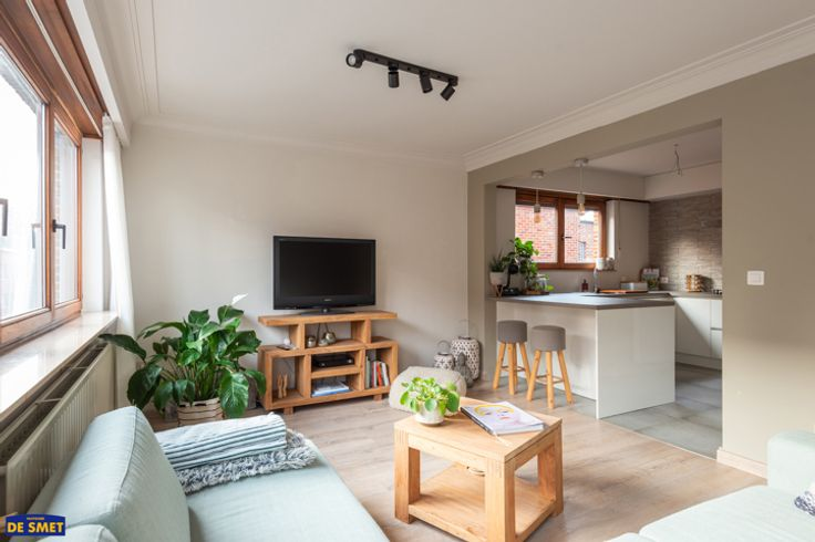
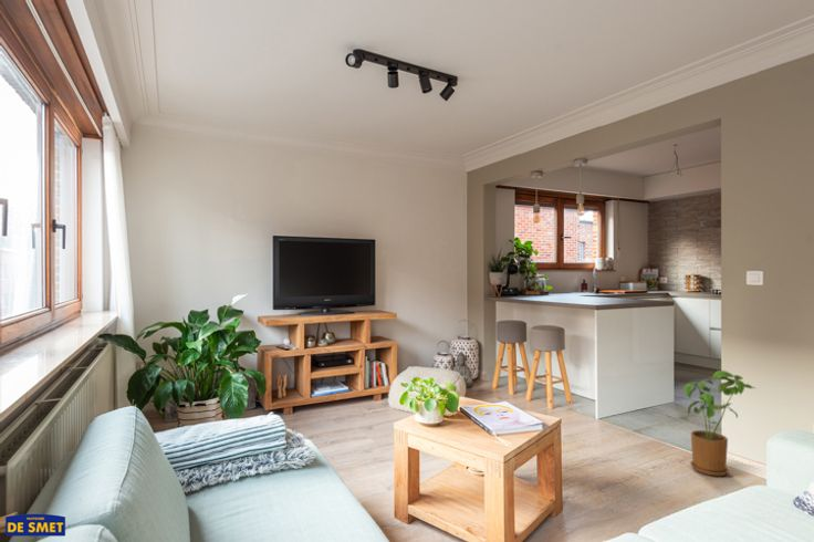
+ house plant (709, 421)
